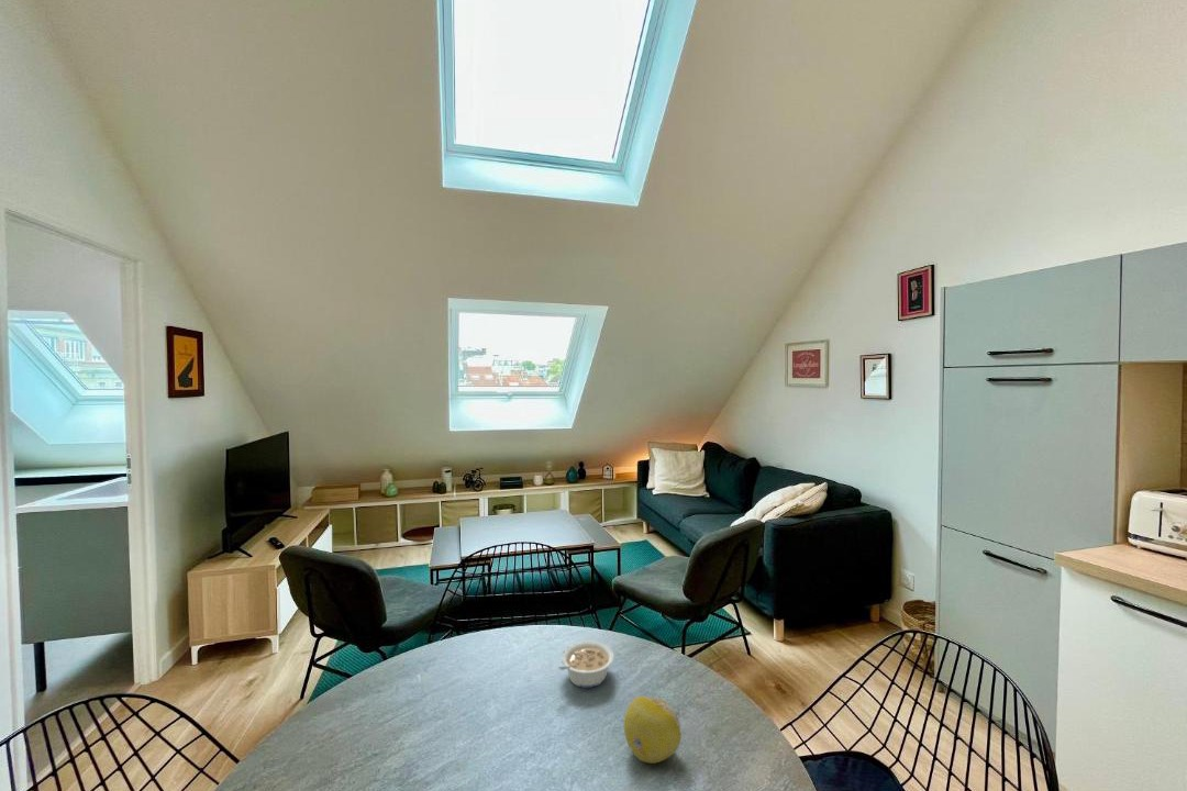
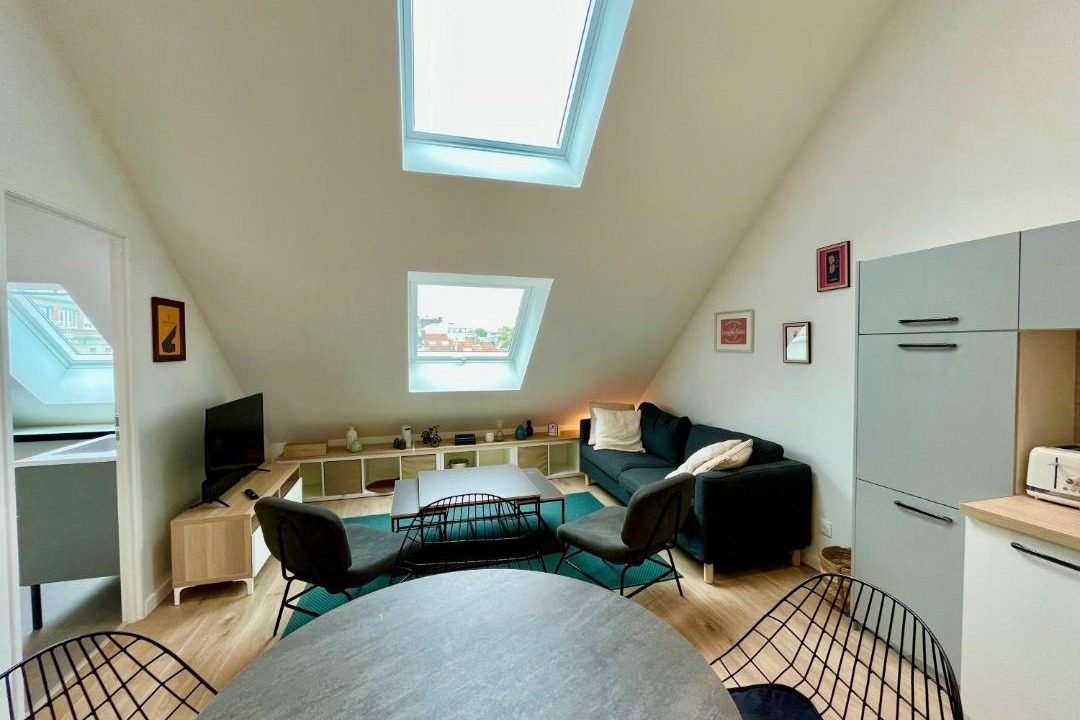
- legume (587, 665)
- fruit (652, 727)
